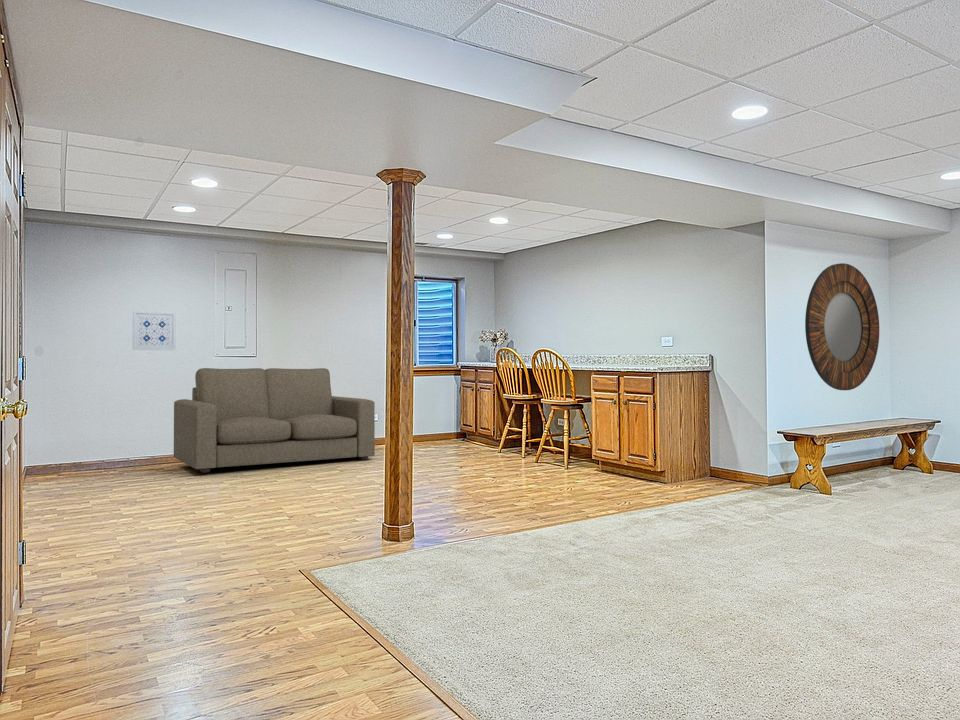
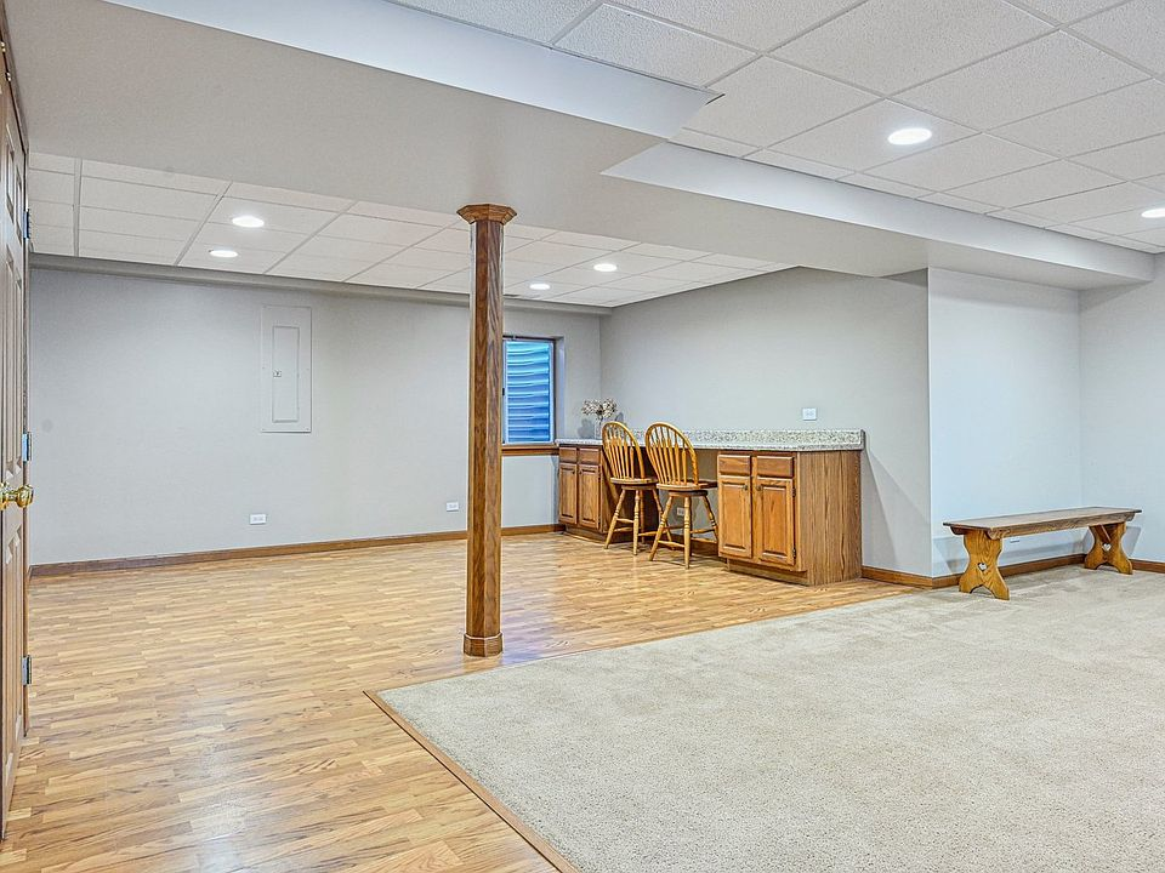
- sofa (275, 414)
- home mirror (843, 326)
- wall art (154, 331)
